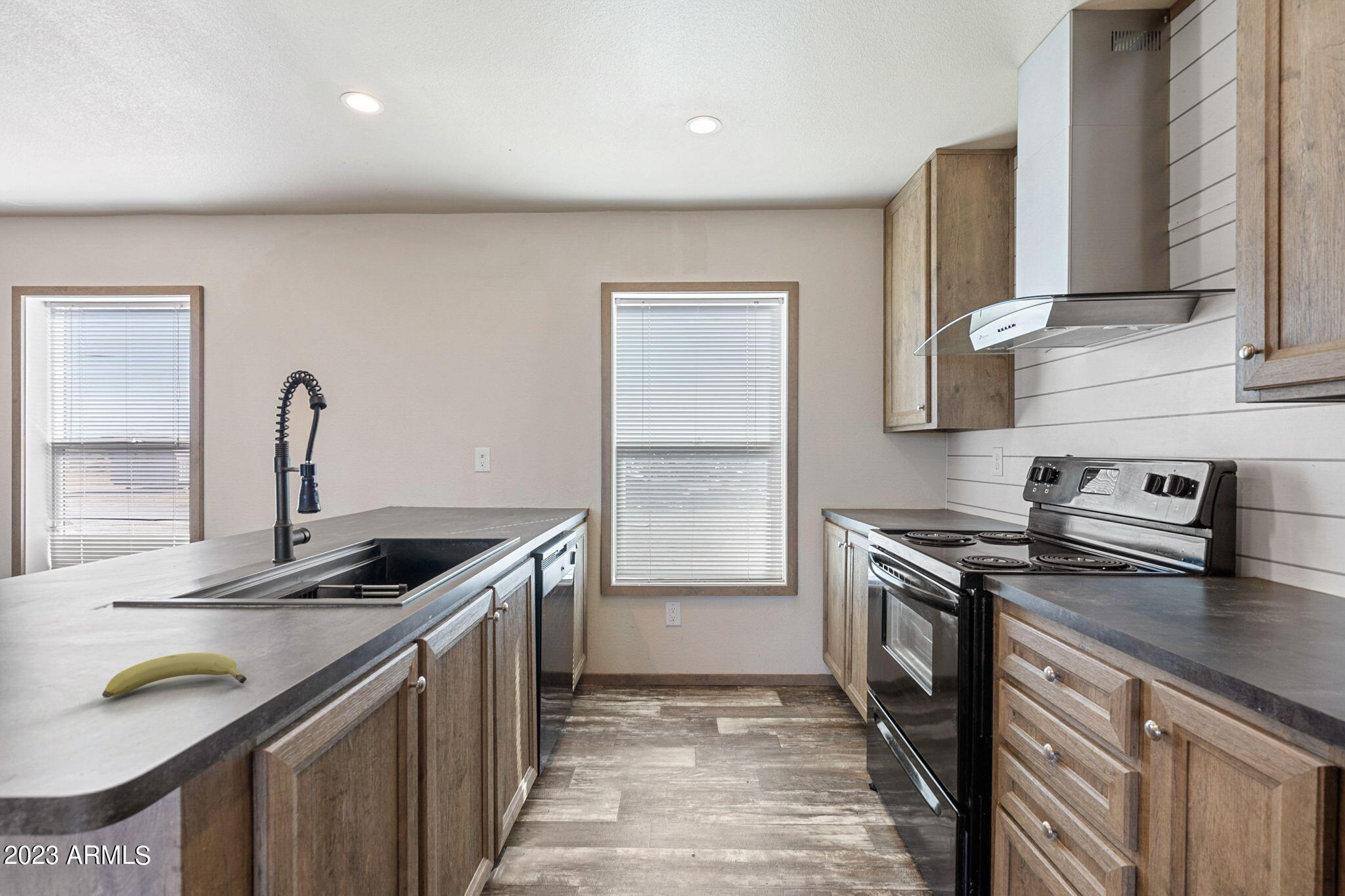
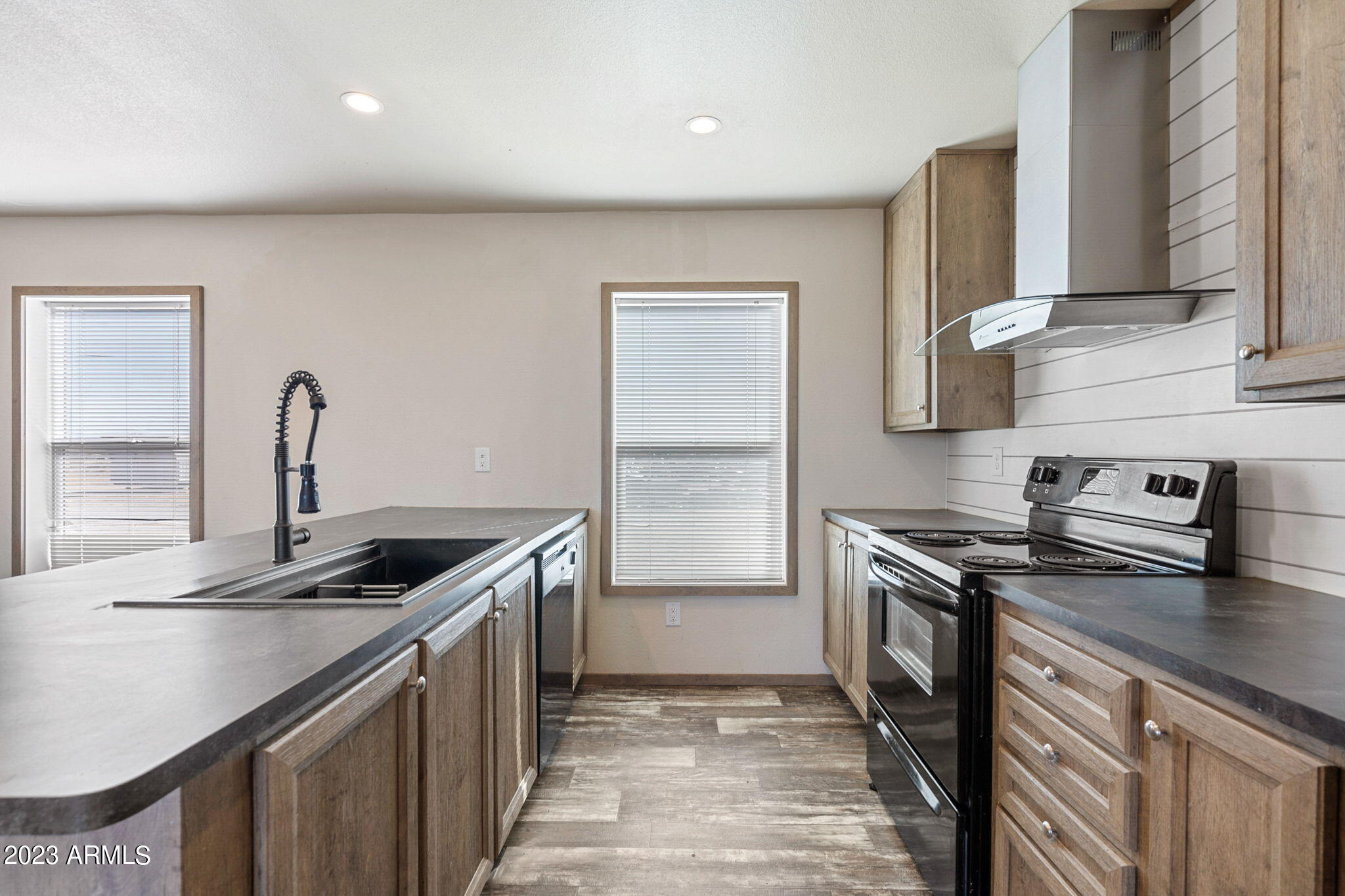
- fruit (183, 671)
